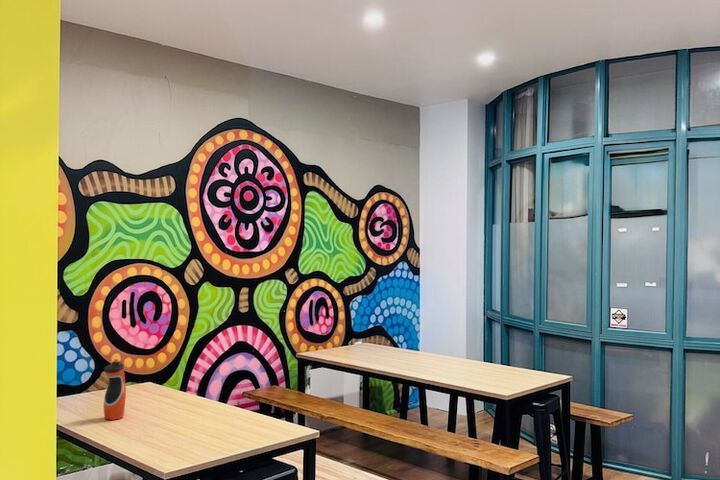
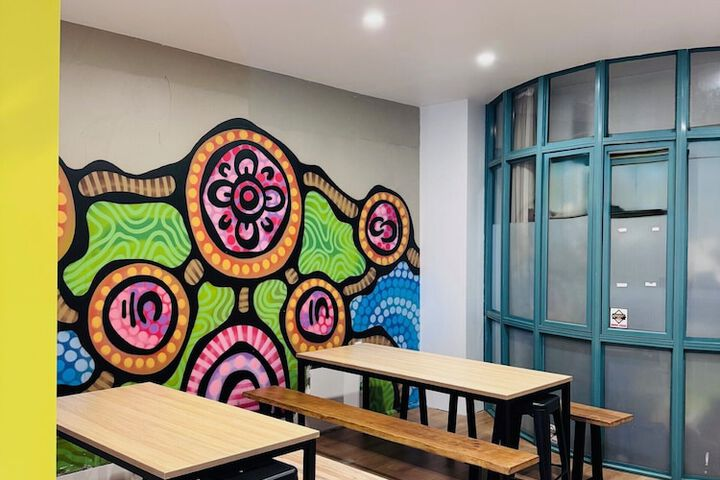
- water bottle (114, 388)
